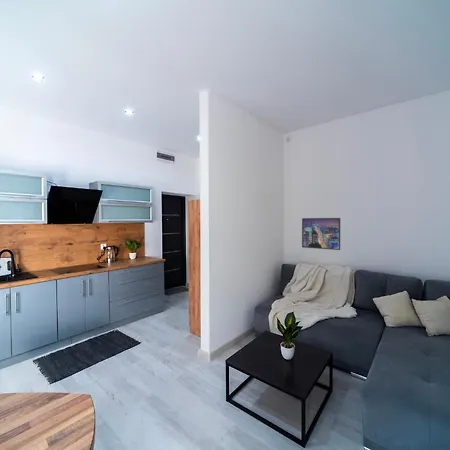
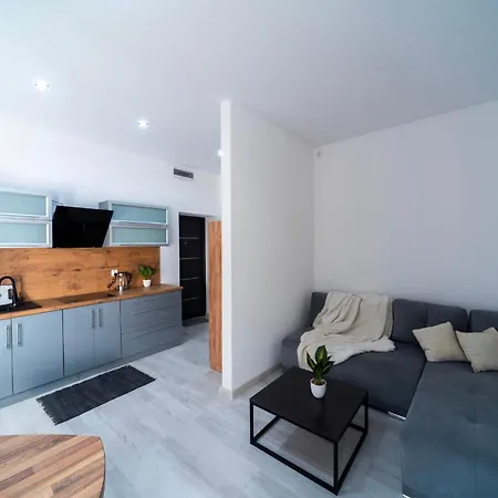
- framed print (320, 233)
